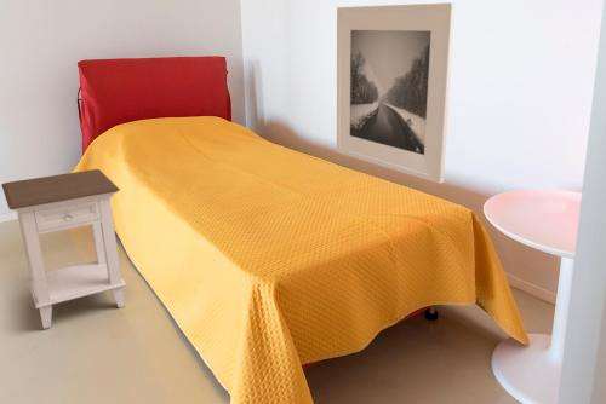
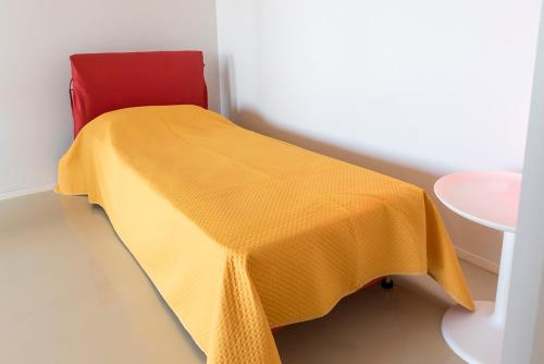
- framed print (387, 88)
- nightstand (64, 229)
